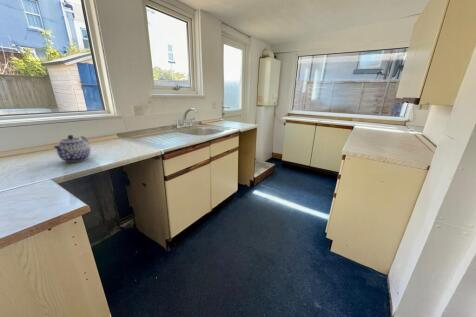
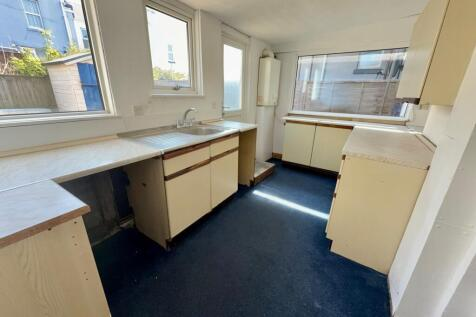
- teapot (73, 147)
